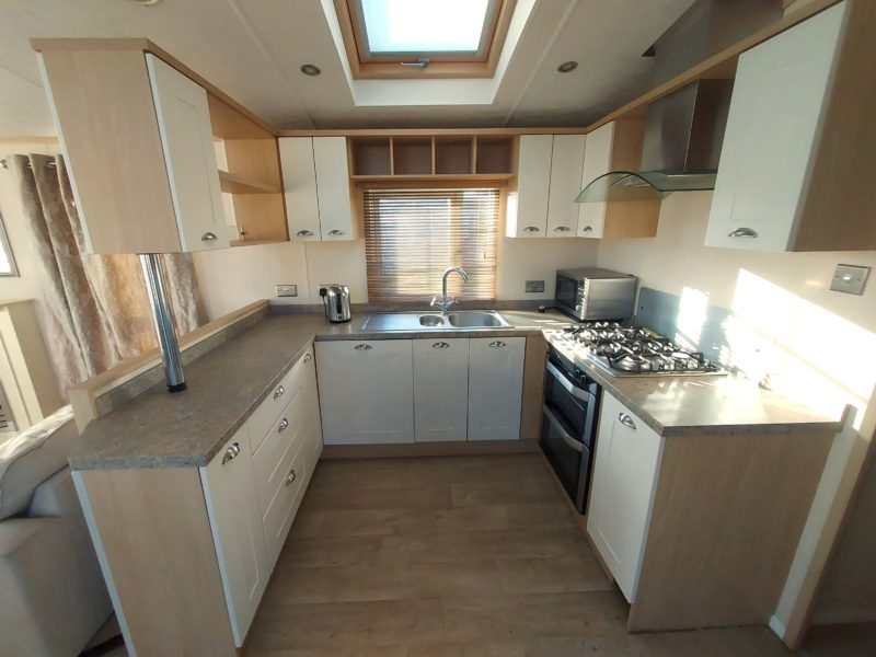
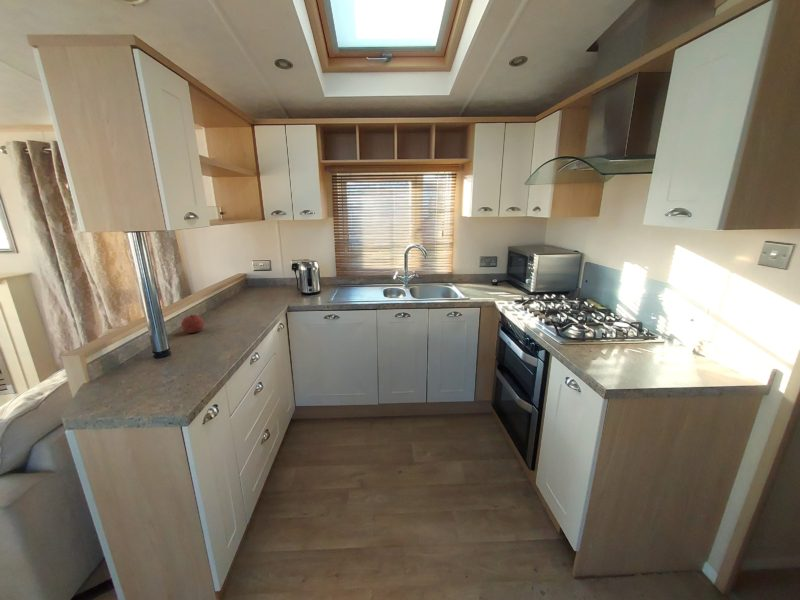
+ fruit (192, 322)
